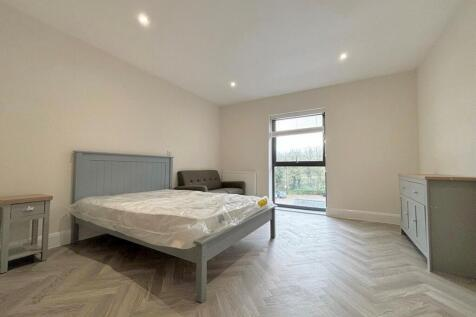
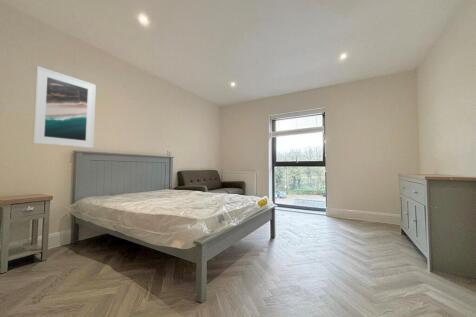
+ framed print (67, 110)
